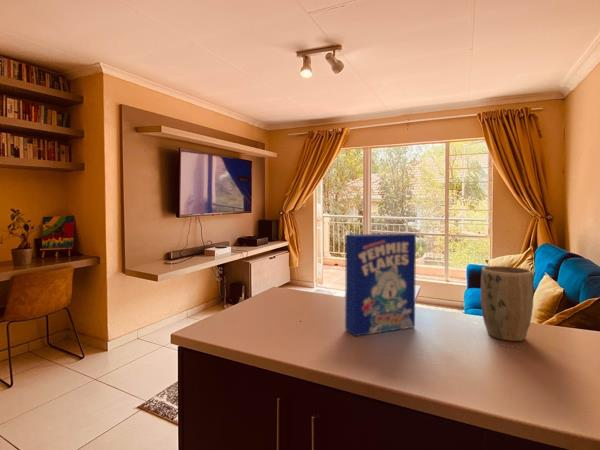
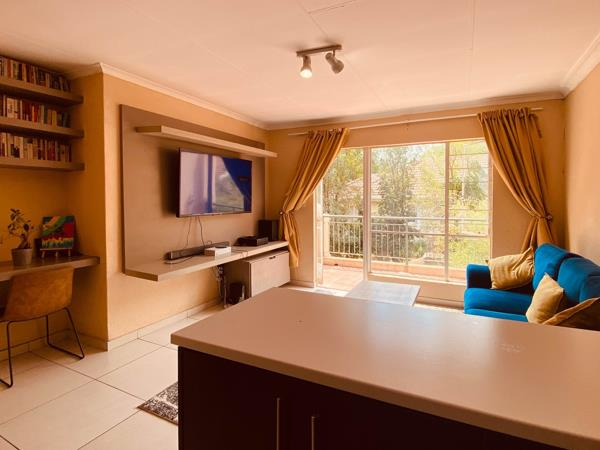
- cereal box (380, 281)
- plant pot (506, 302)
